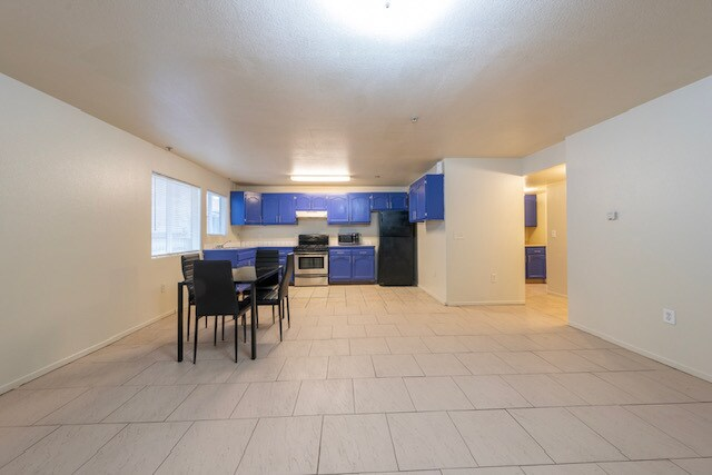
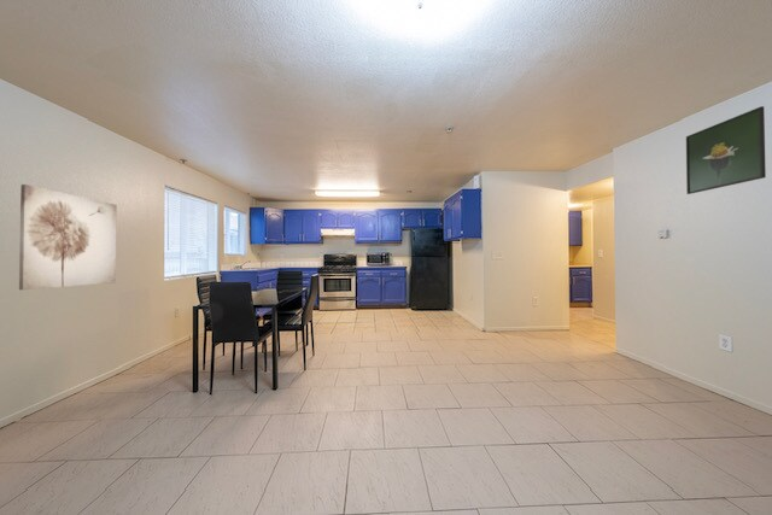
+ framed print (721, 154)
+ wall art (75, 240)
